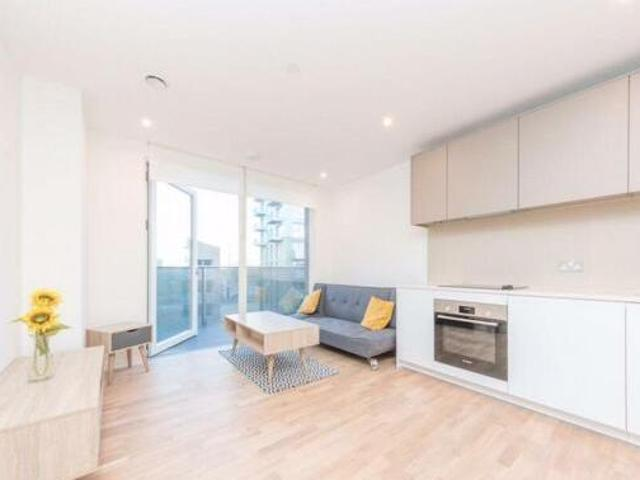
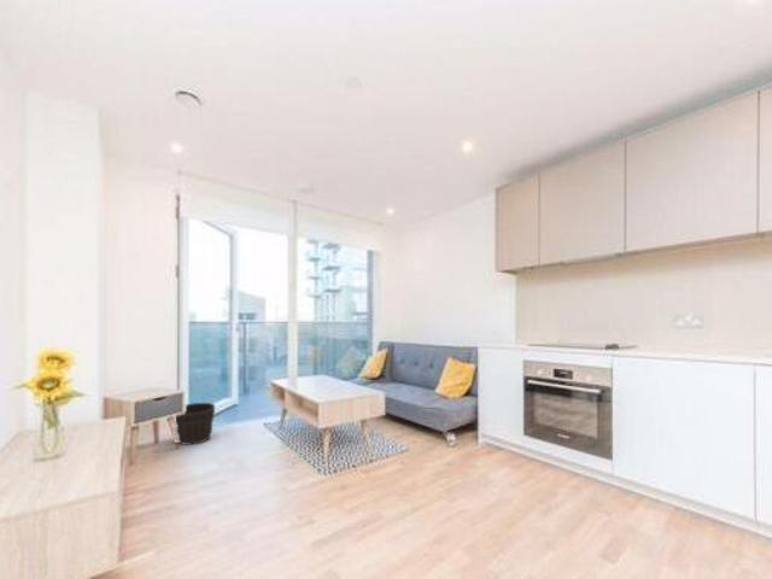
+ wooden bucket (194, 423)
